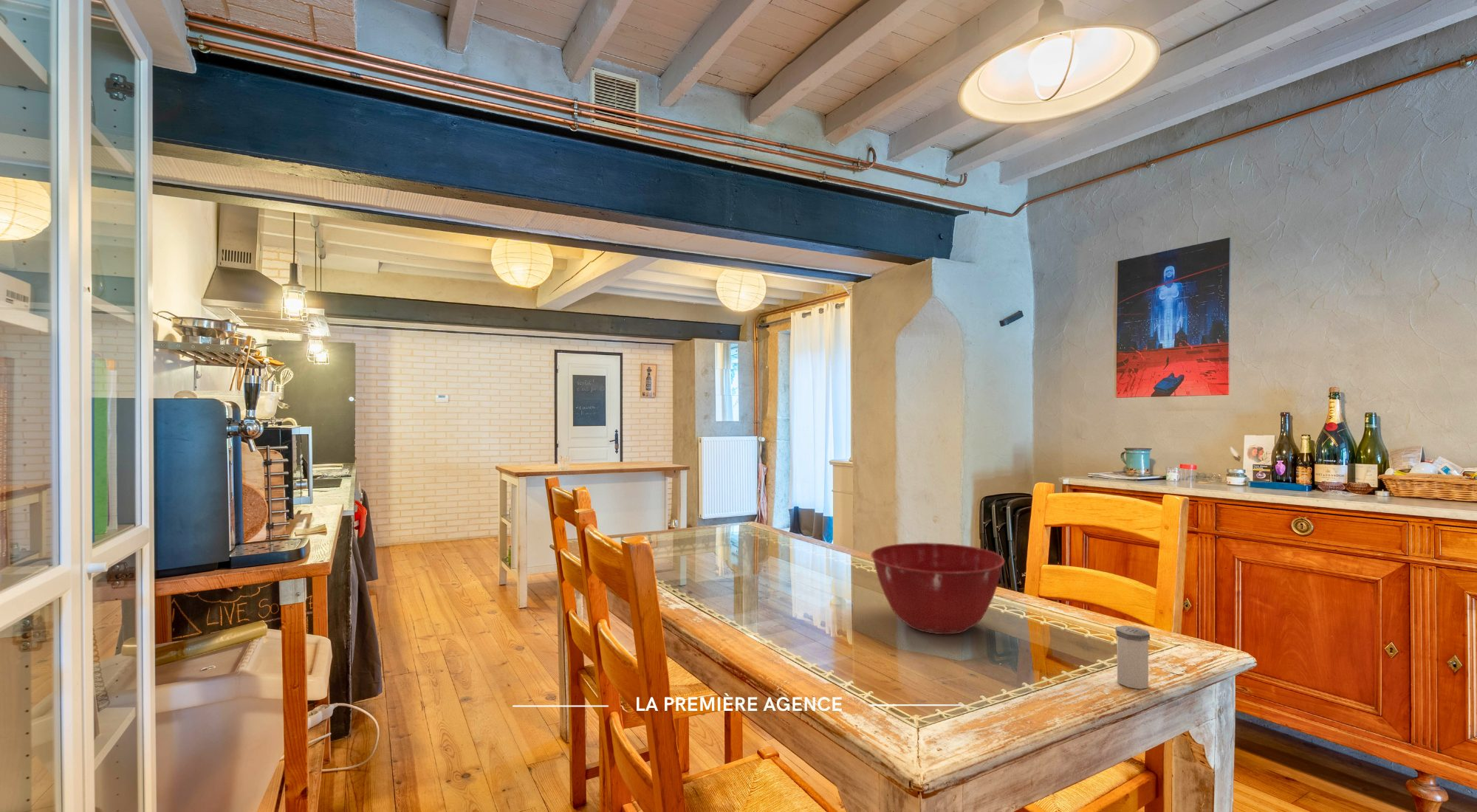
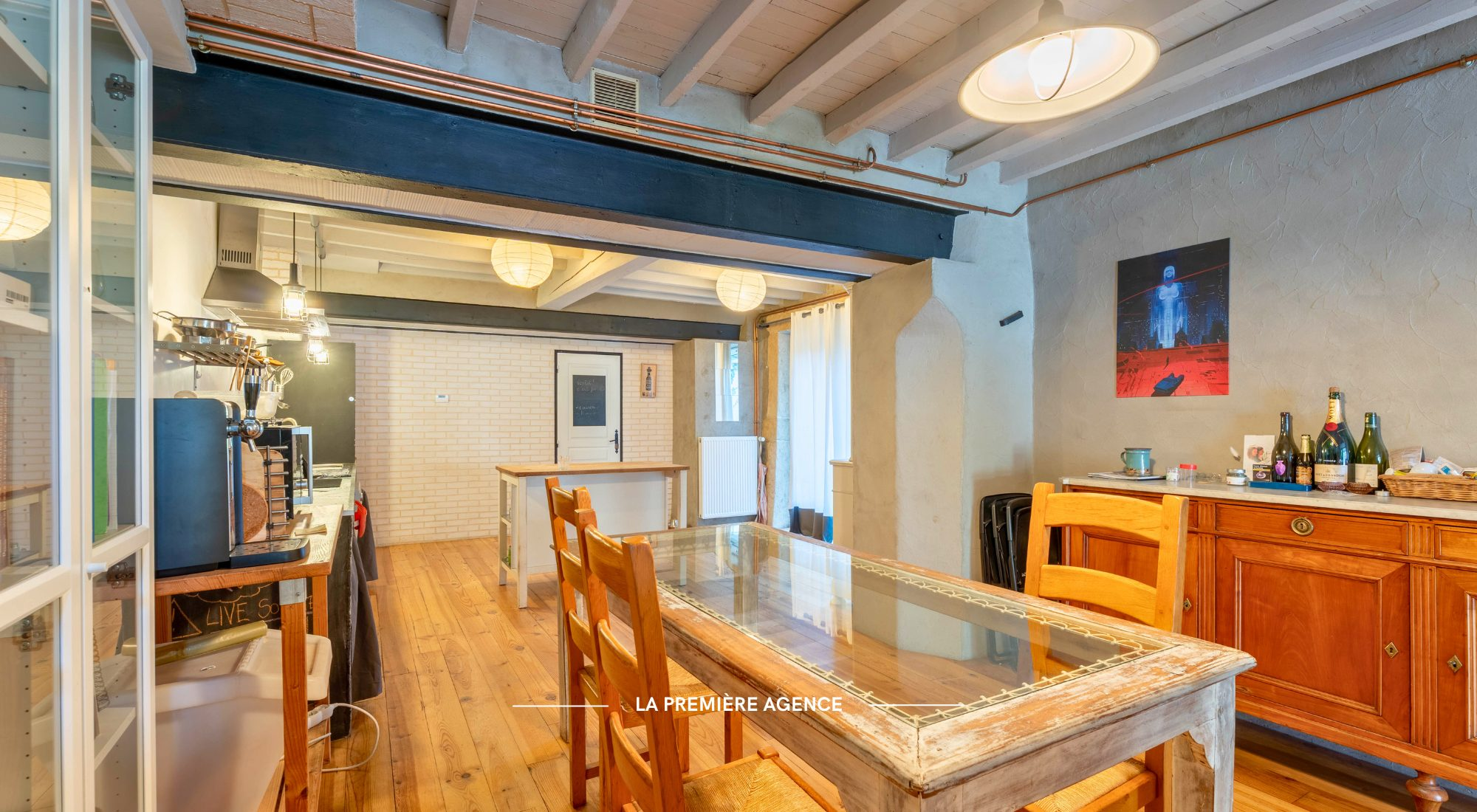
- mixing bowl (936, 589)
- salt shaker (1132, 656)
